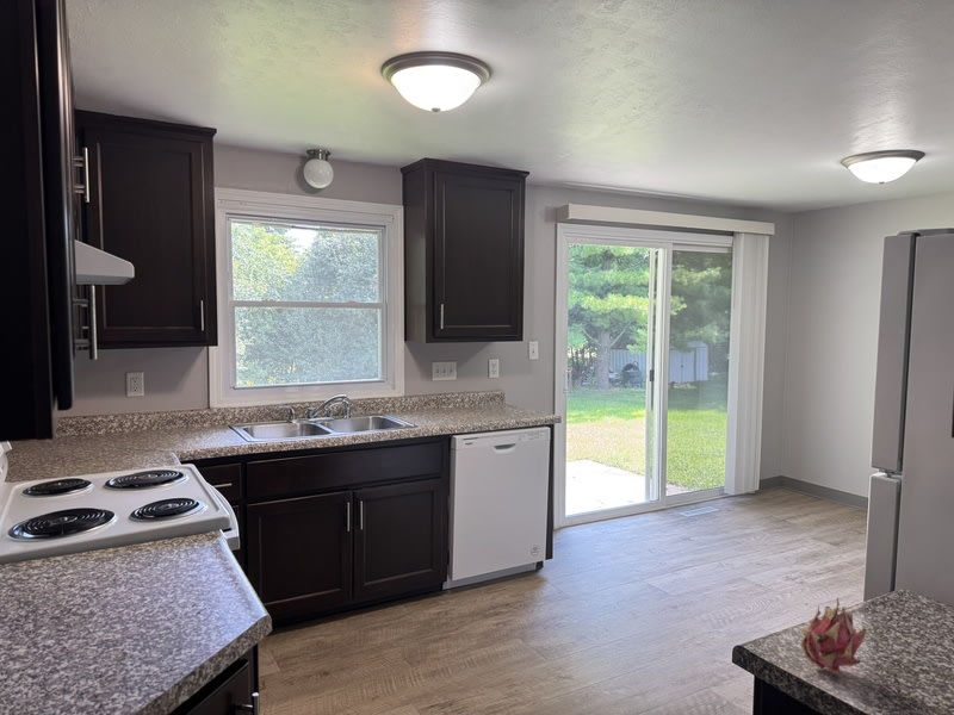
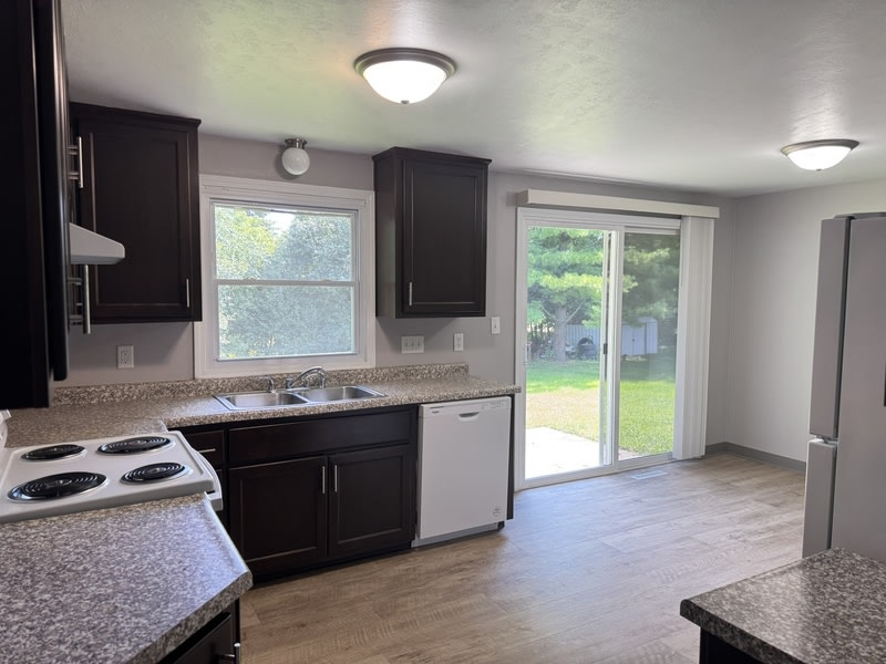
- fruit (830, 633)
